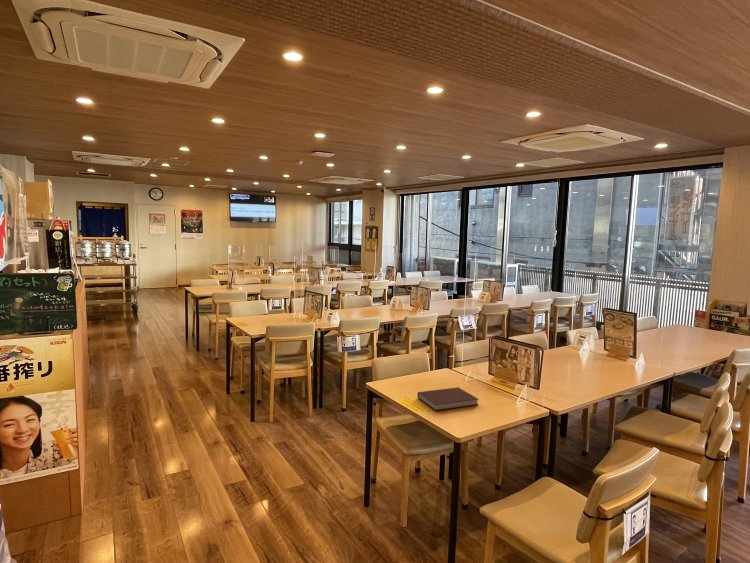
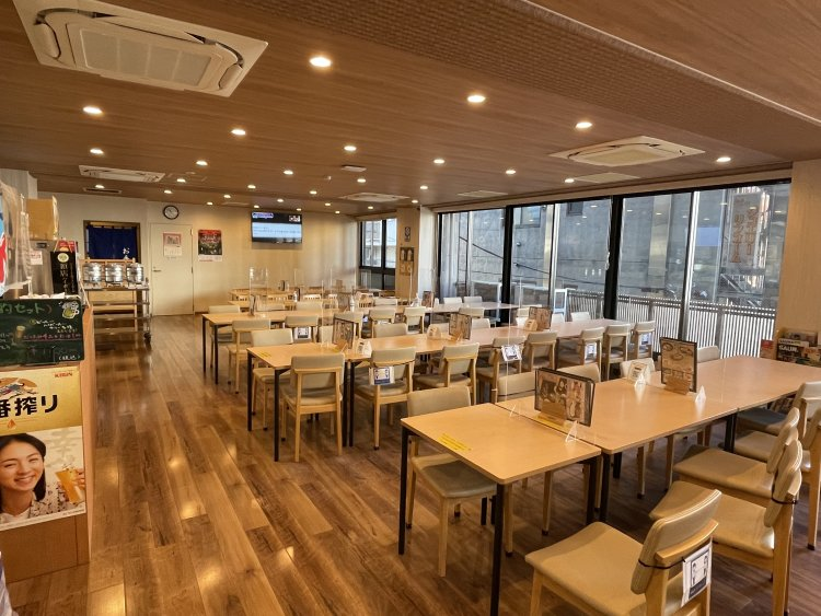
- notebook (447, 398)
